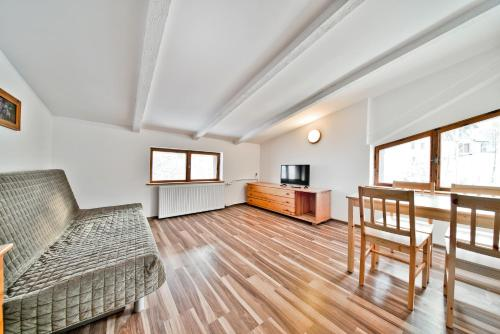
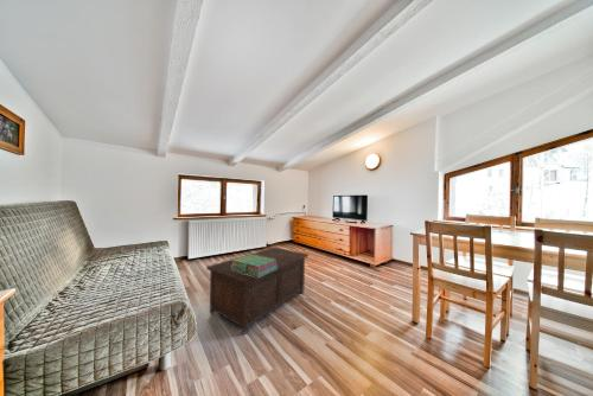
+ cabinet (262, 281)
+ stack of books (254, 263)
